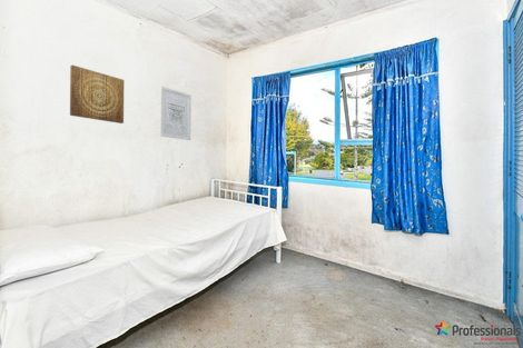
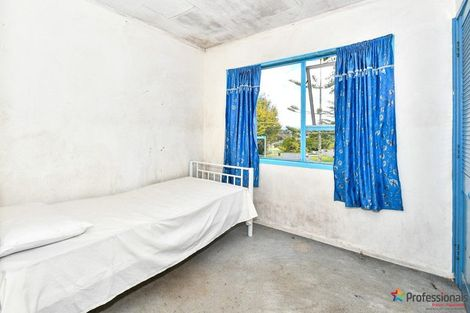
- wall art (98, 96)
- wall art (176, 115)
